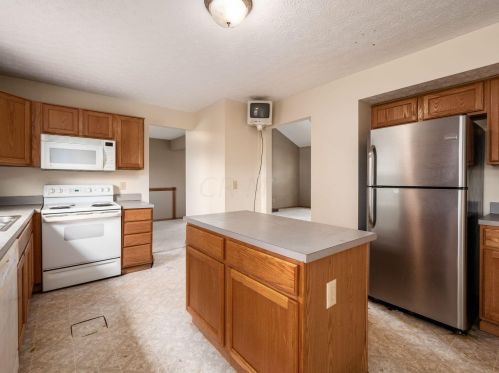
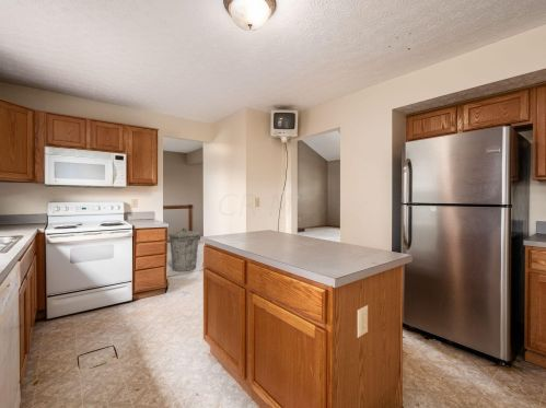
+ trash can (184, 247)
